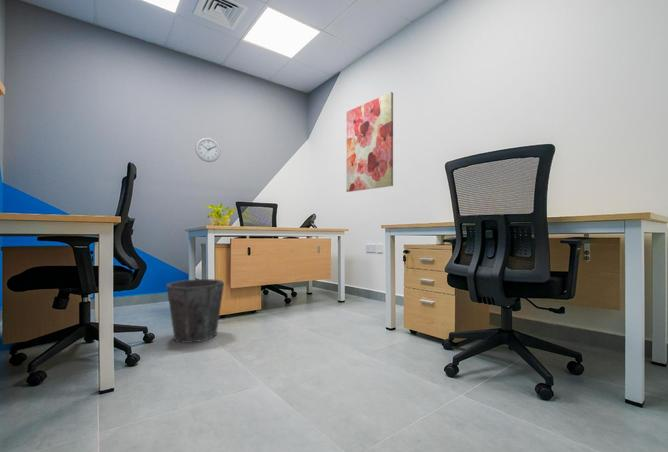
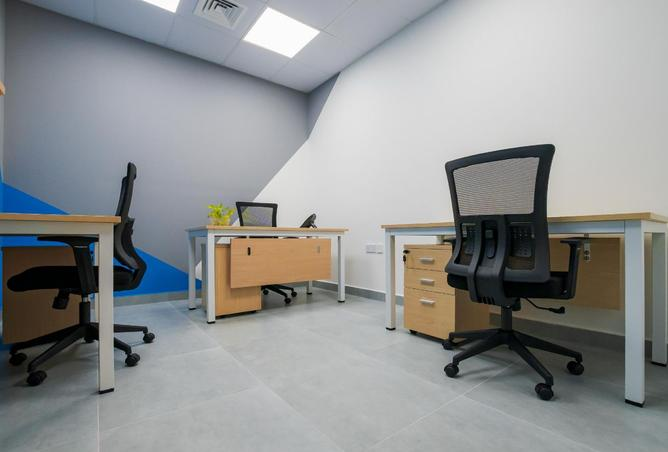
- wall clock (208, 149)
- waste bin (195, 309)
- wall art (368, 146)
